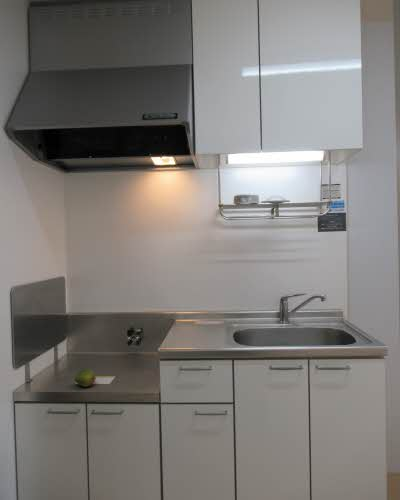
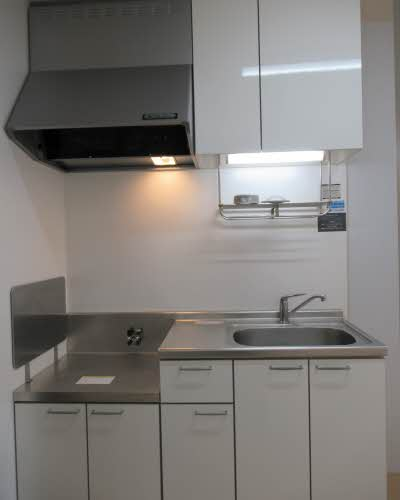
- fruit (85, 377)
